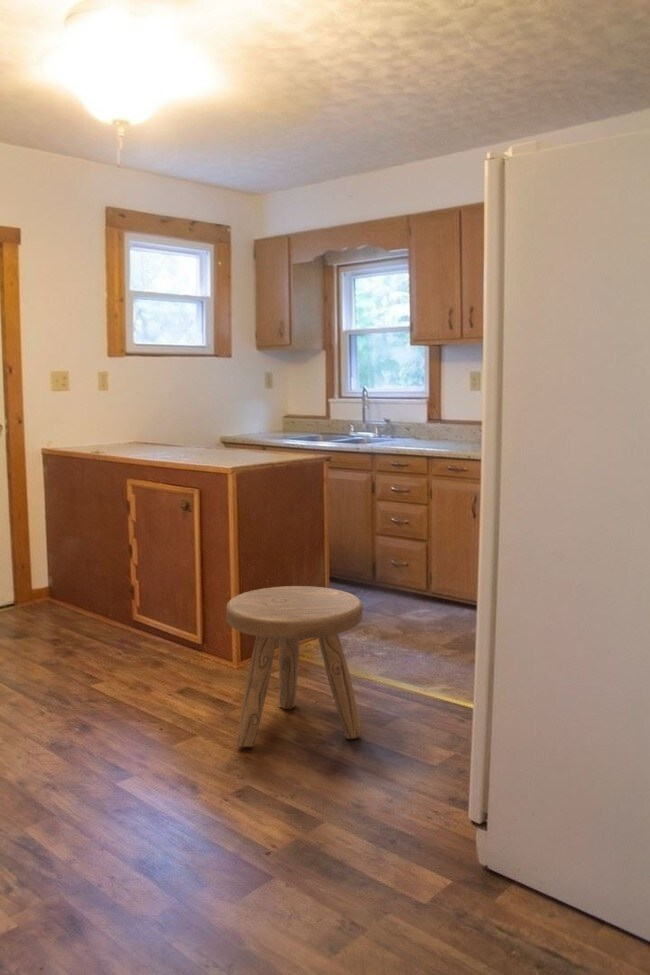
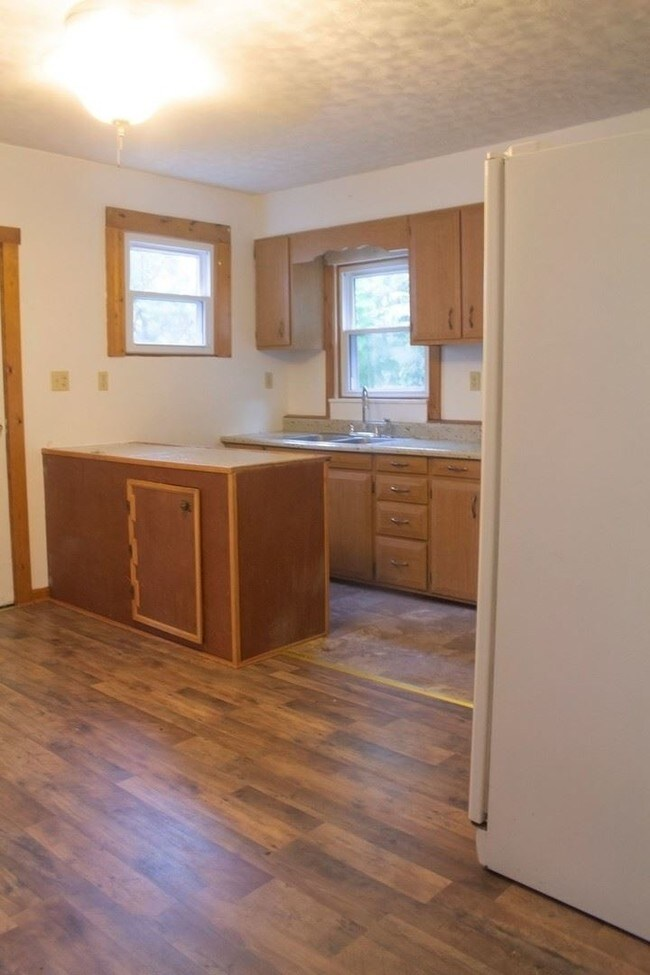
- stool (294, 665)
